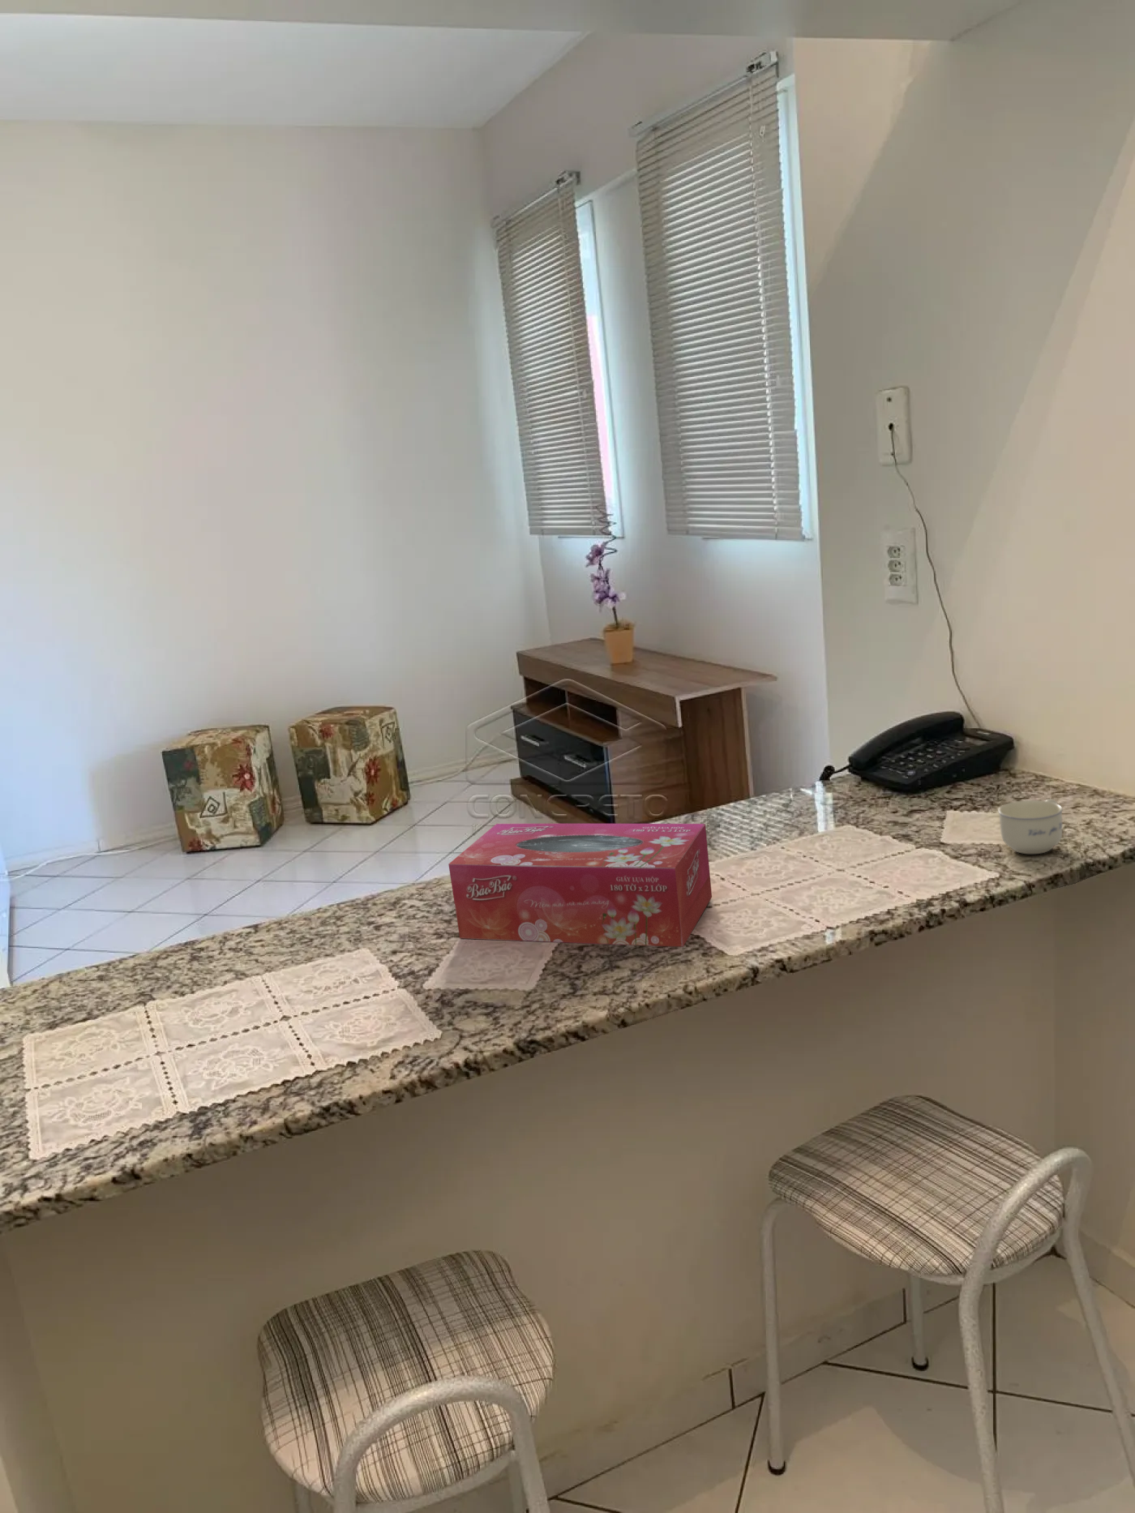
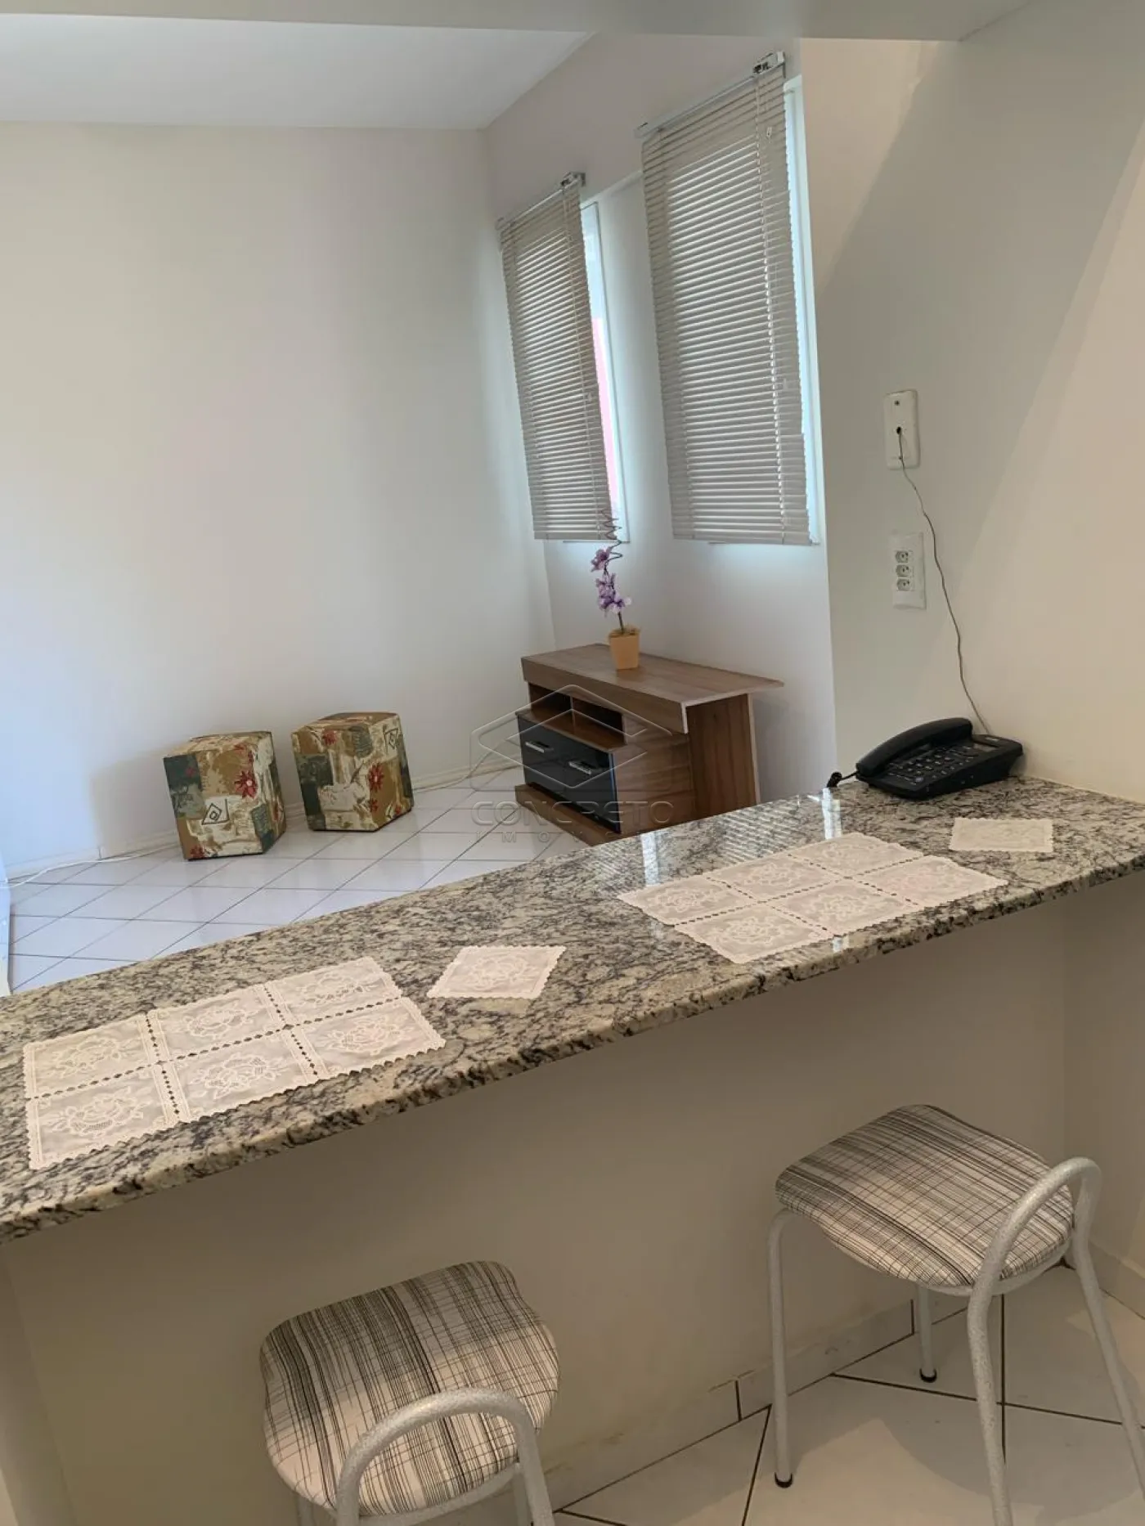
- tissue box (583, 881)
- cup (1036, 825)
